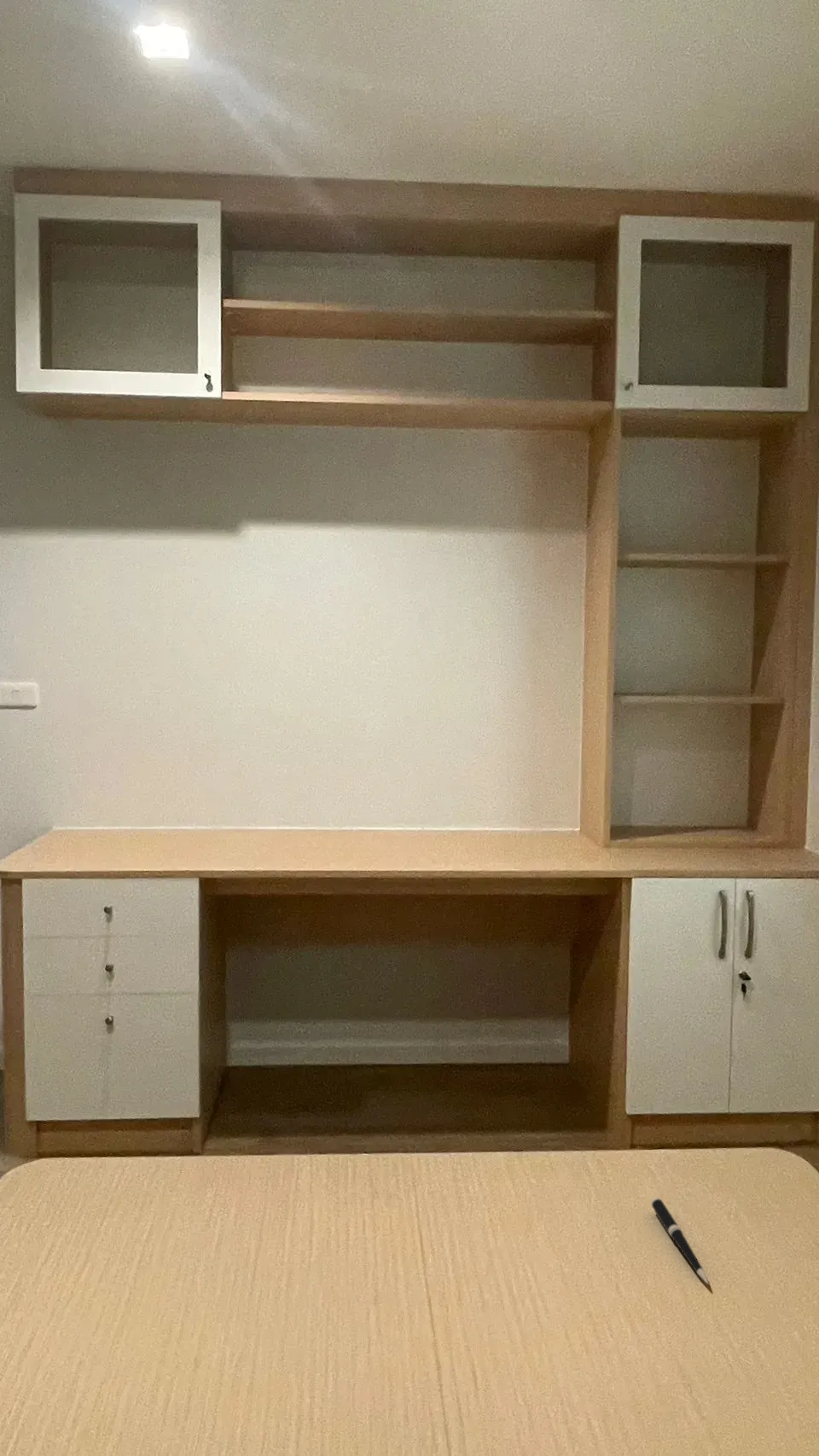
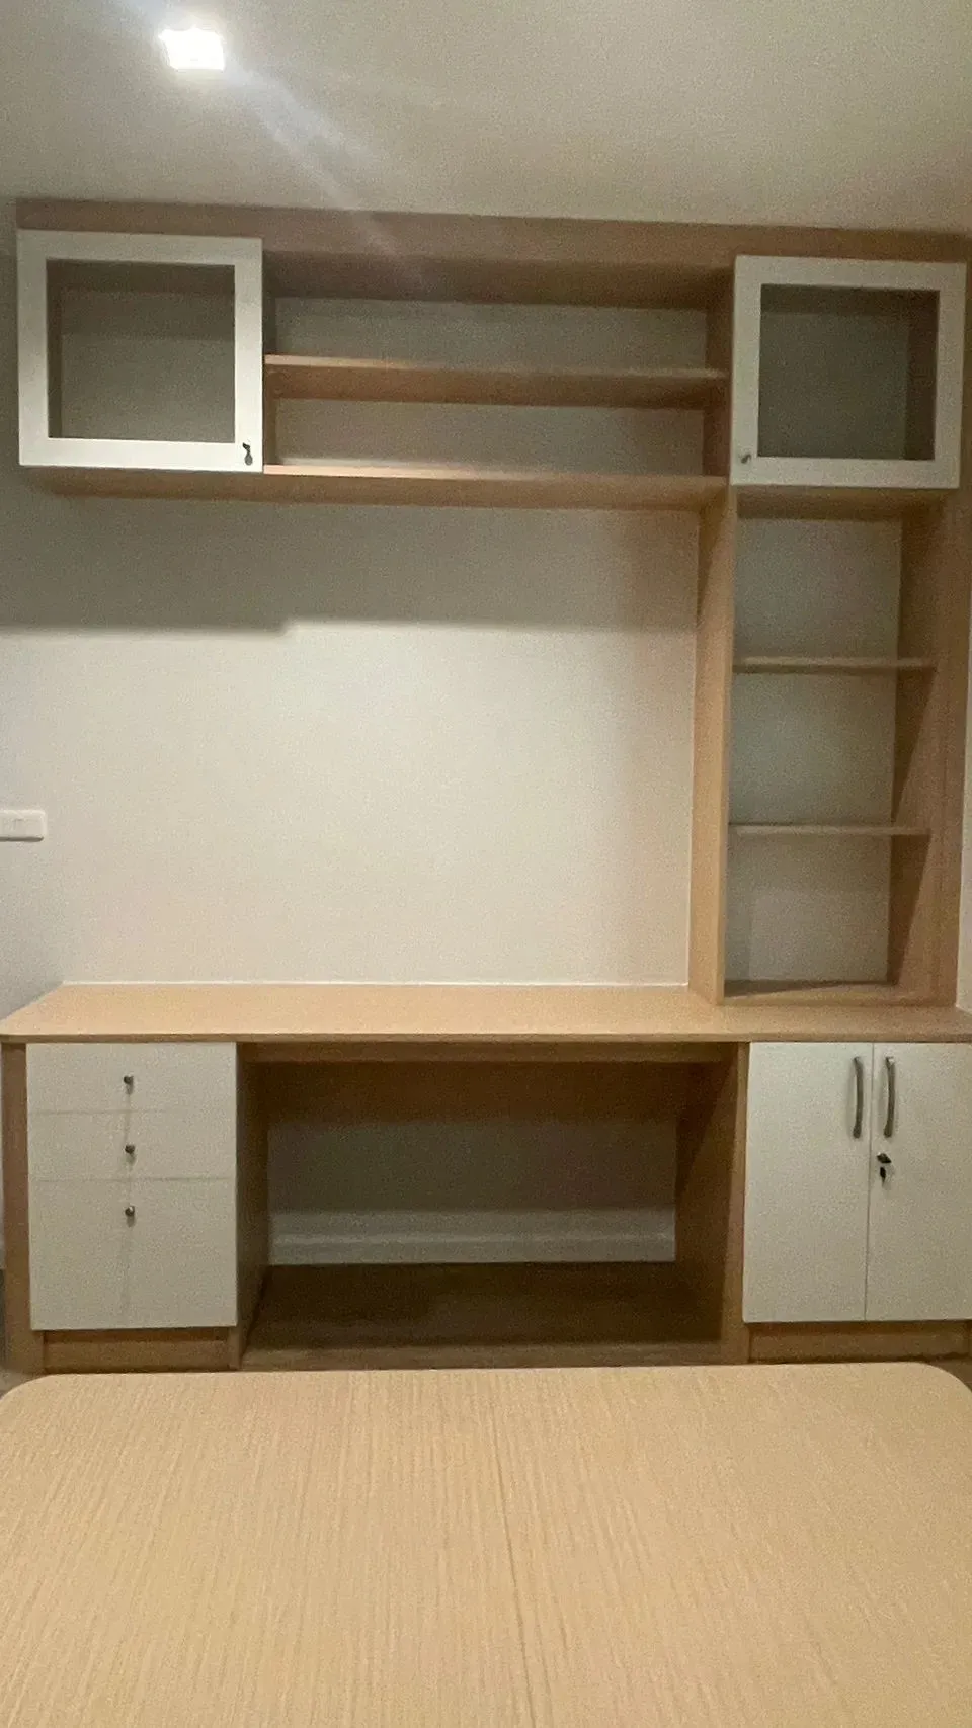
- pen (680, 1238)
